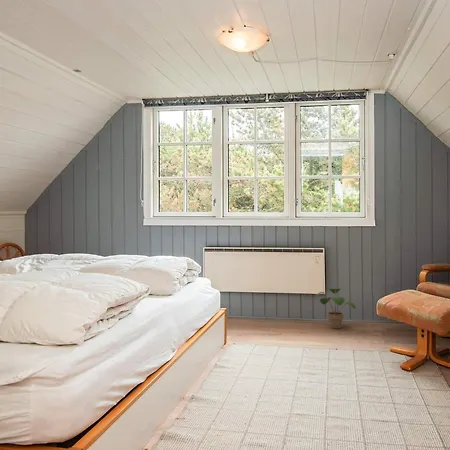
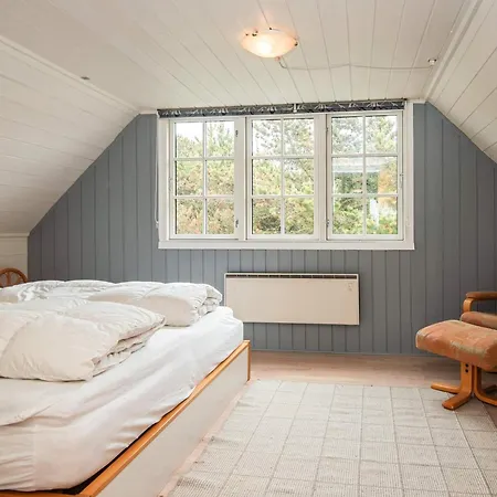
- potted plant (335, 308)
